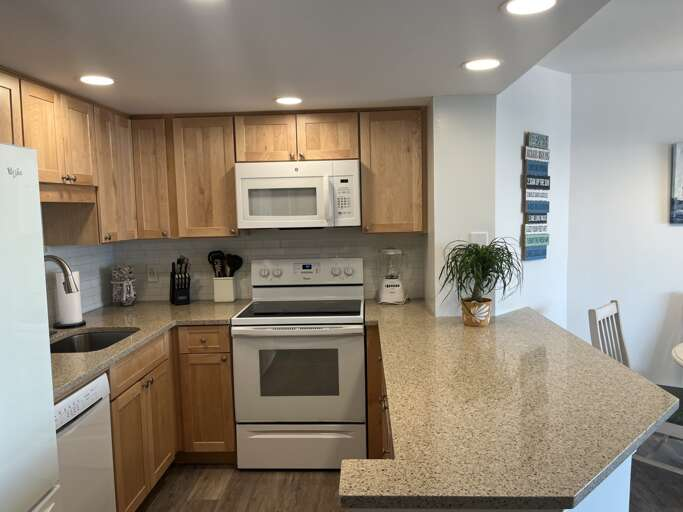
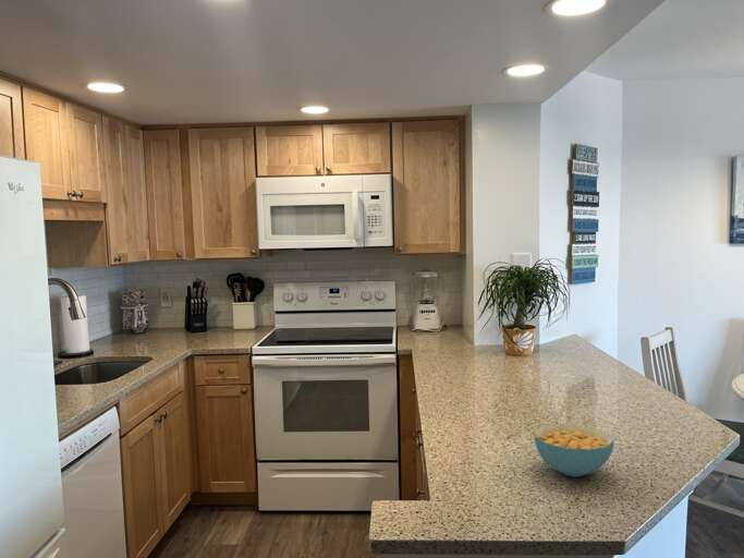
+ cereal bowl (572, 453)
